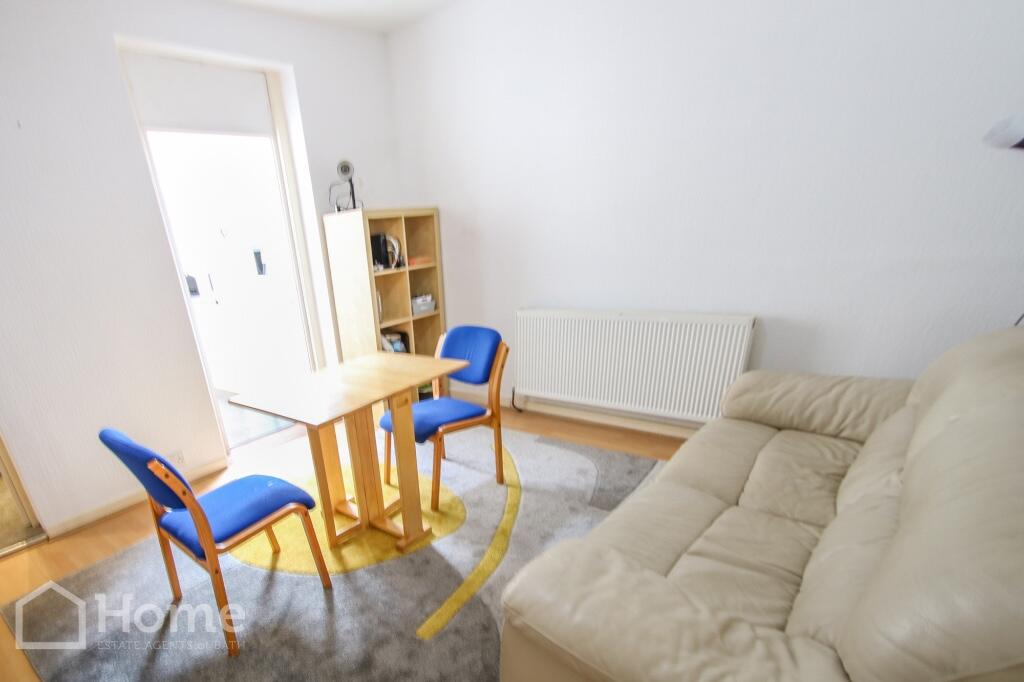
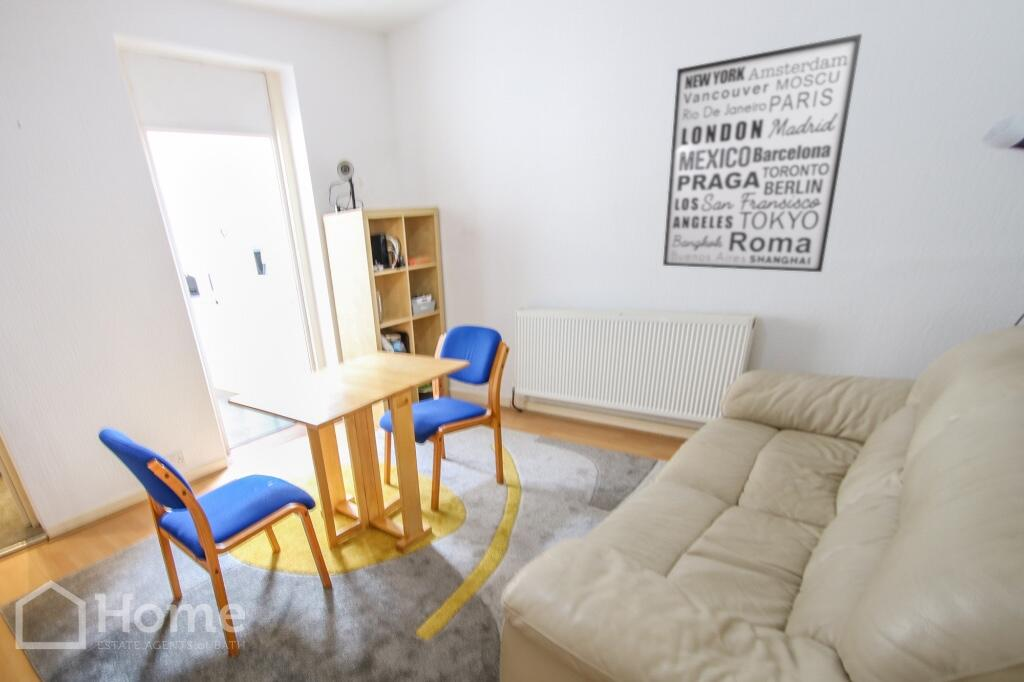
+ wall art (747, 167)
